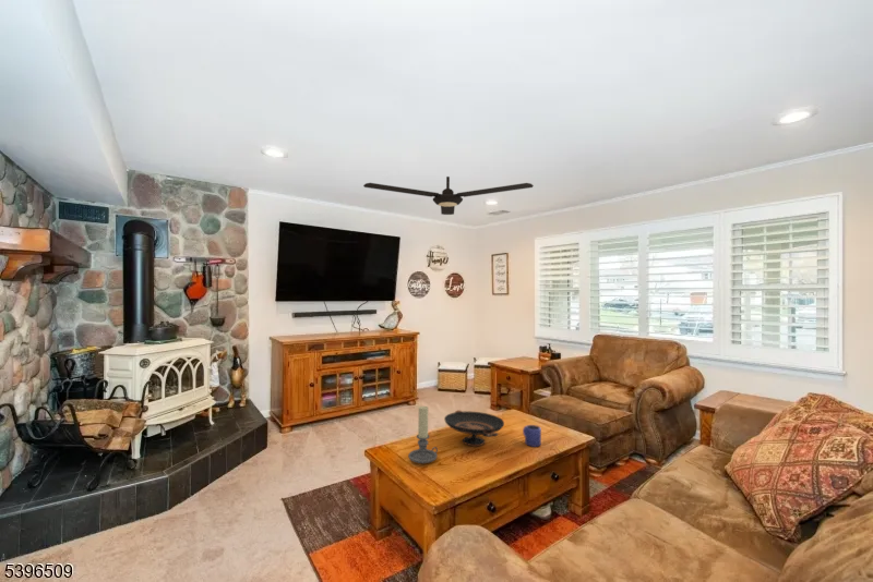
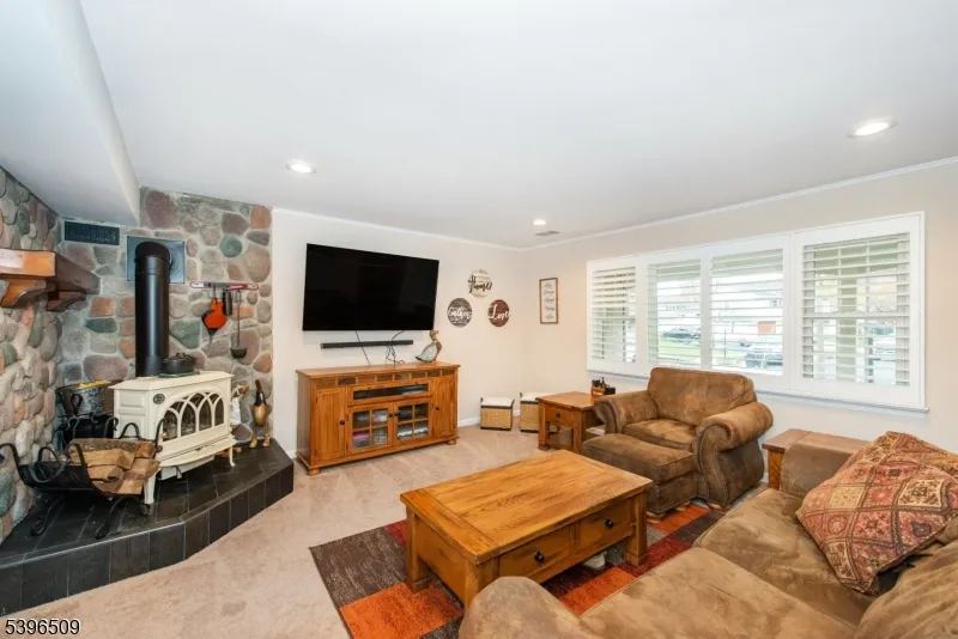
- decorative bowl (474, 429)
- mug (530, 434)
- ceiling fan (447, 195)
- candle holder (424, 432)
